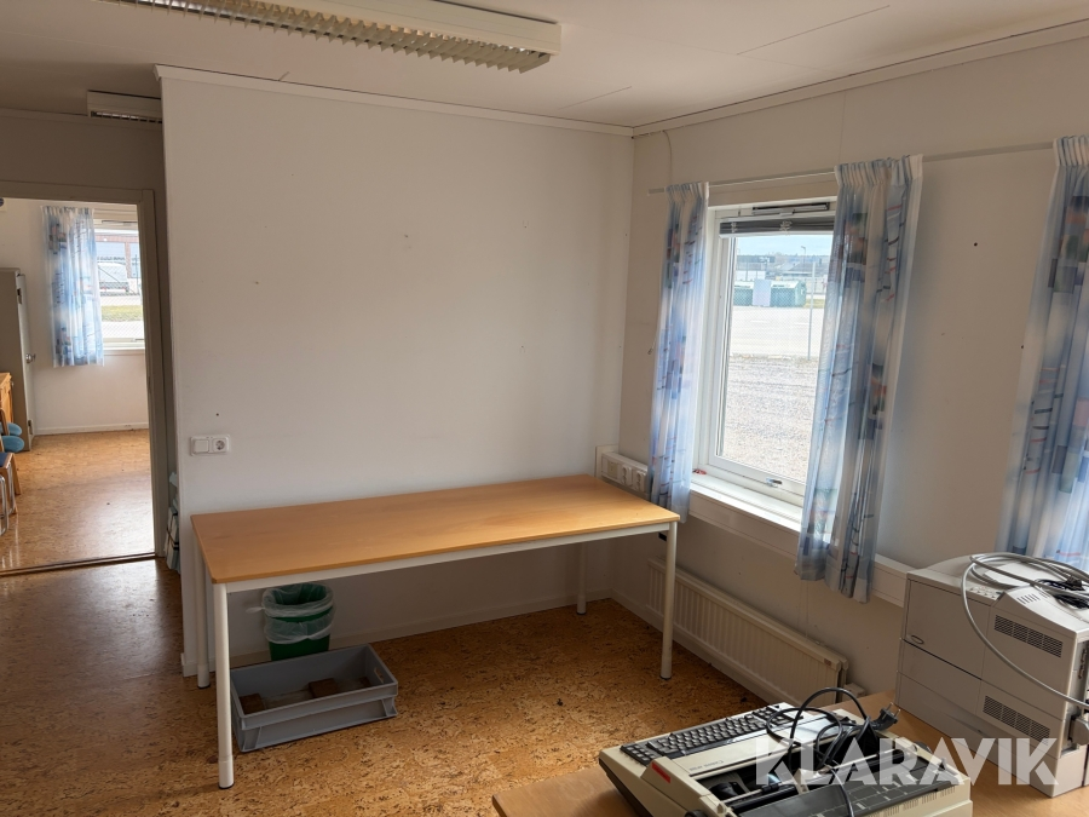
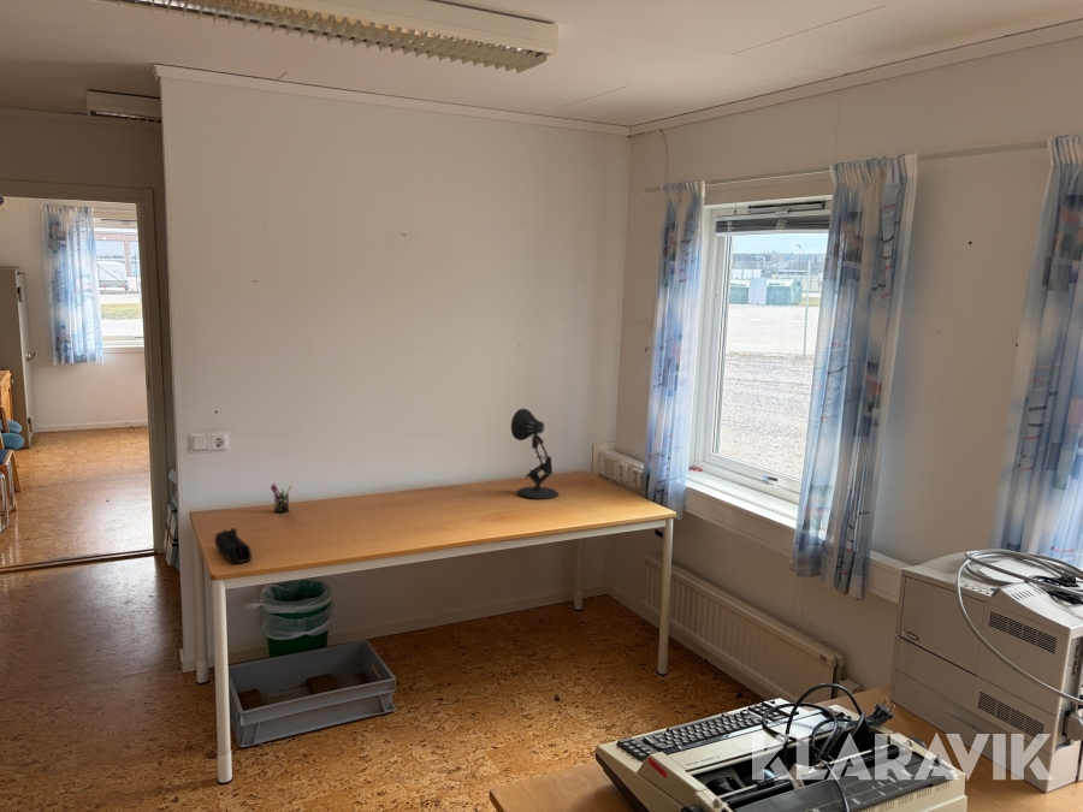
+ desk lamp (537, 452)
+ pencil case (232, 541)
+ pen holder (280, 497)
